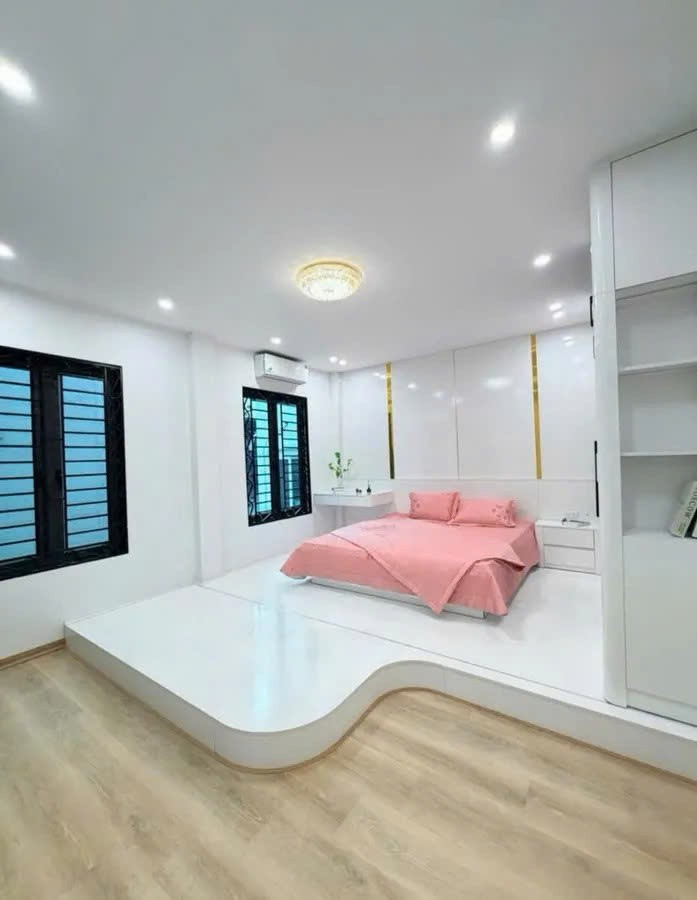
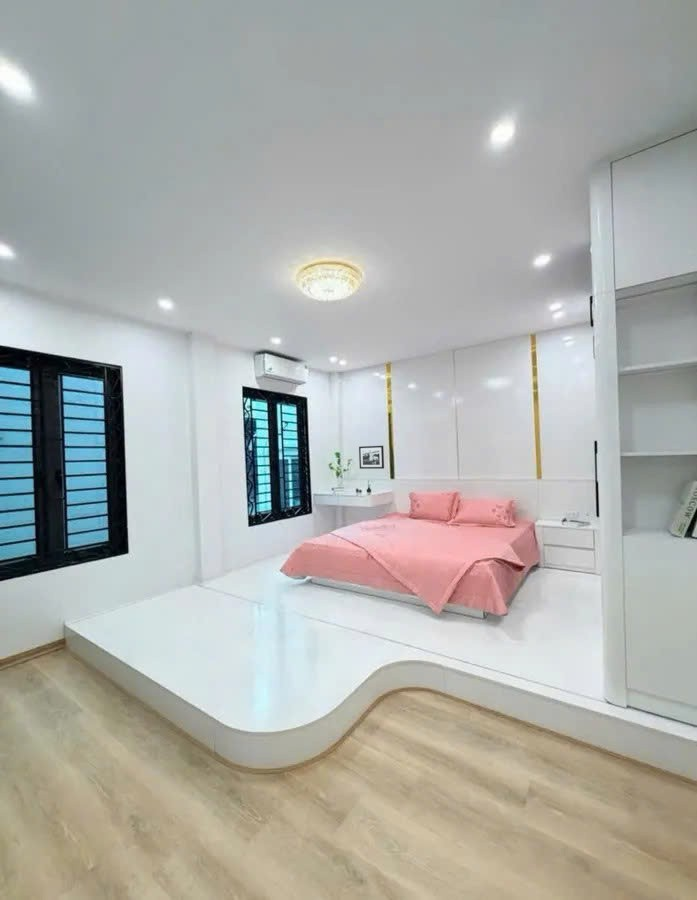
+ picture frame (371, 457)
